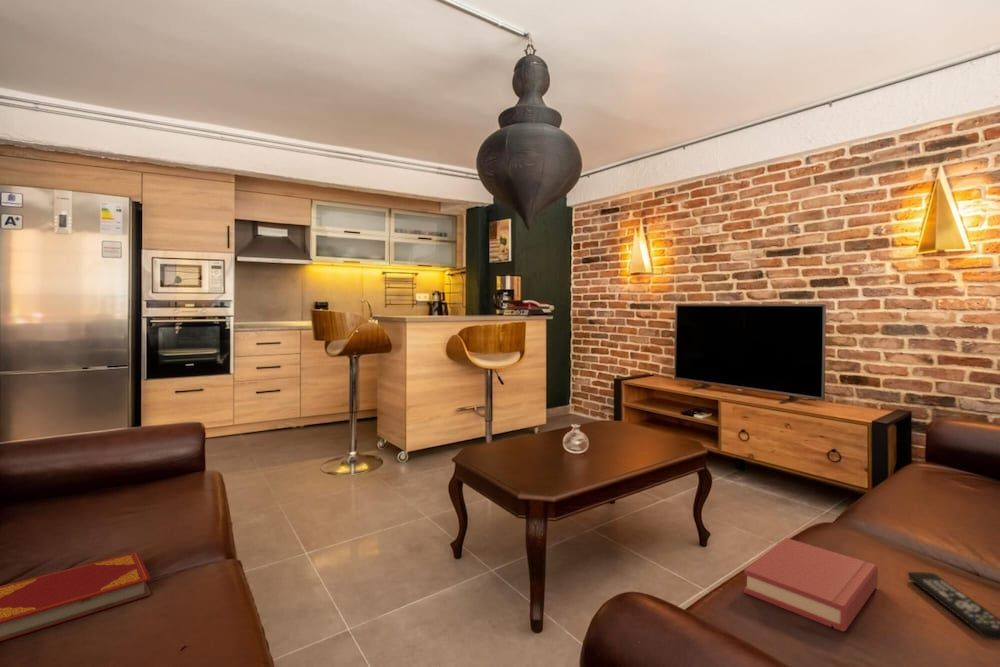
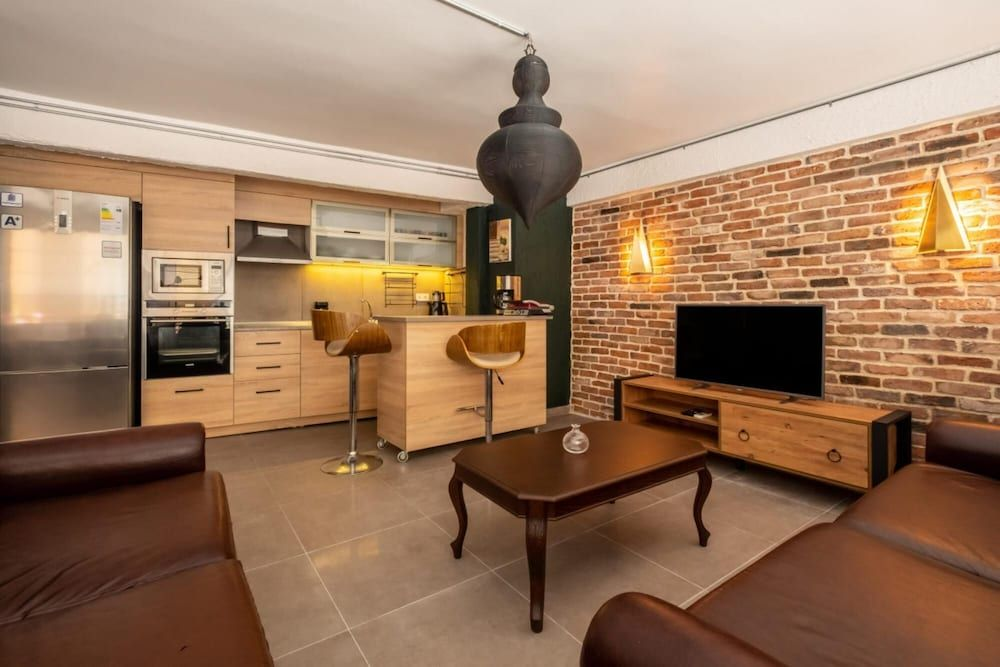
- remote control (956, 602)
- hardback book (811, 578)
- hardback book (67, 592)
